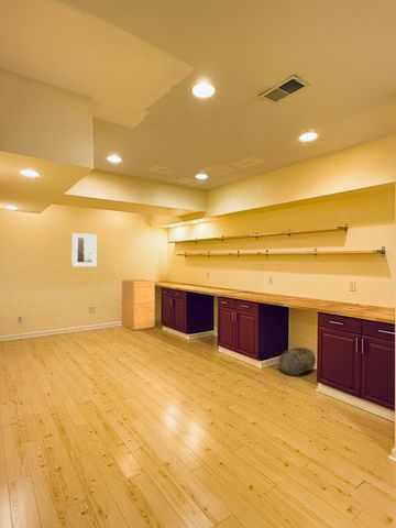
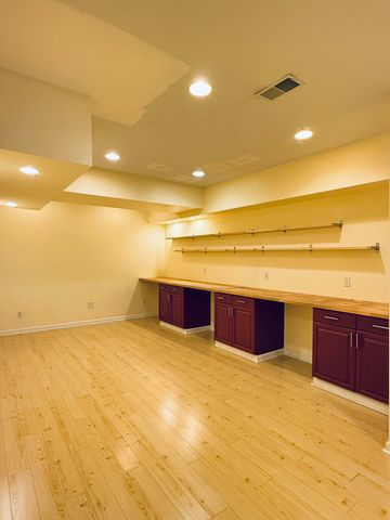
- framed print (84, 250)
- backpack (296, 359)
- filing cabinet (138, 304)
